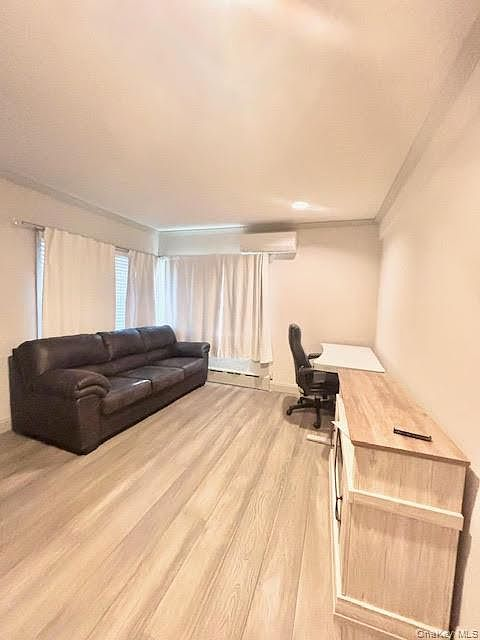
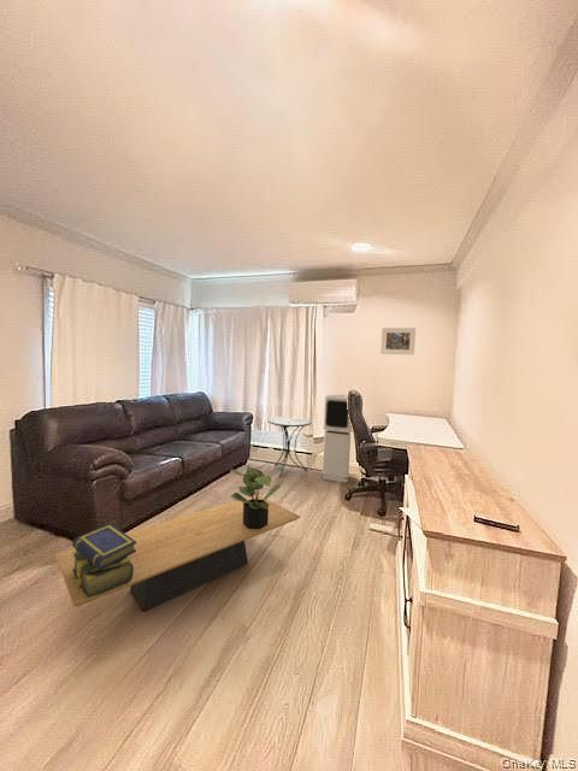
+ coffee table (193, 554)
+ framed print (397, 341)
+ air purifier (338, 436)
+ stack of books (105, 557)
+ side table (288, 445)
+ potted plant (250, 494)
